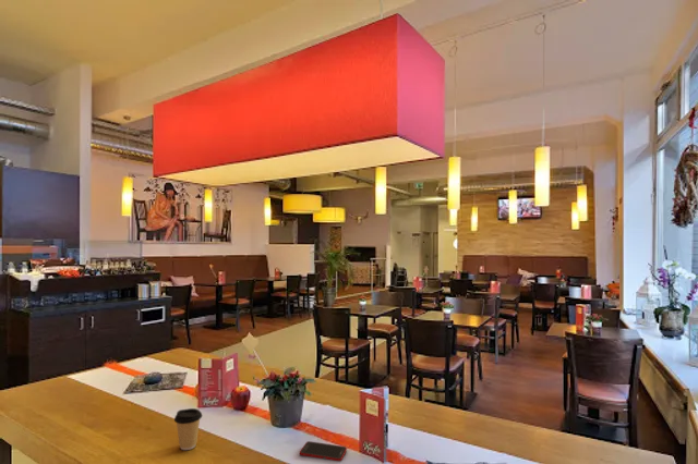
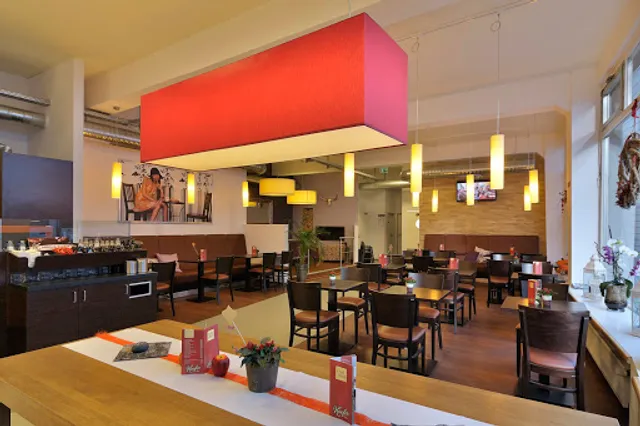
- cell phone (323, 451)
- coffee cup (188, 428)
